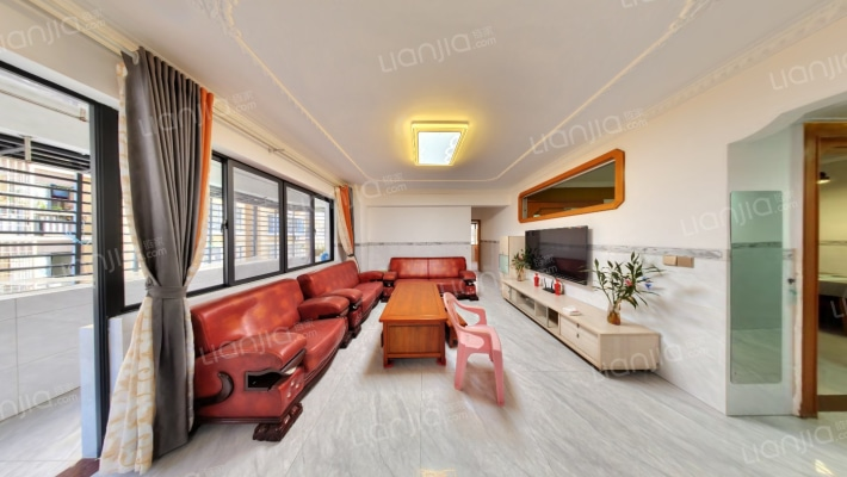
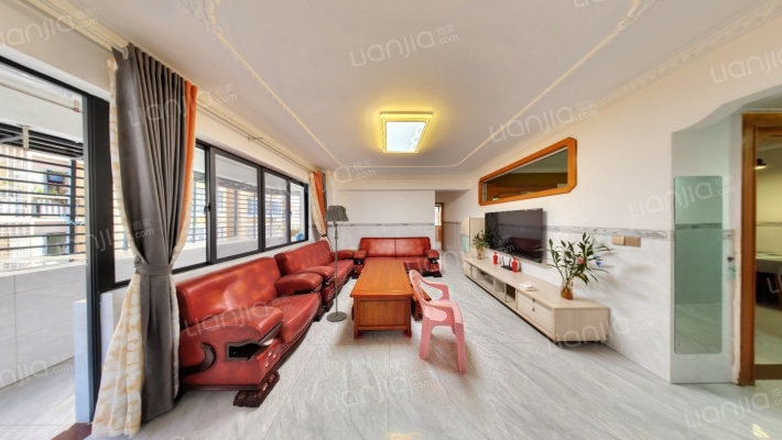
+ floor lamp (336, 261)
